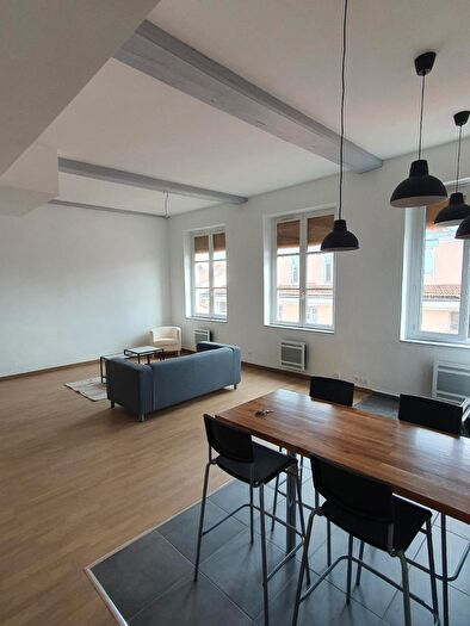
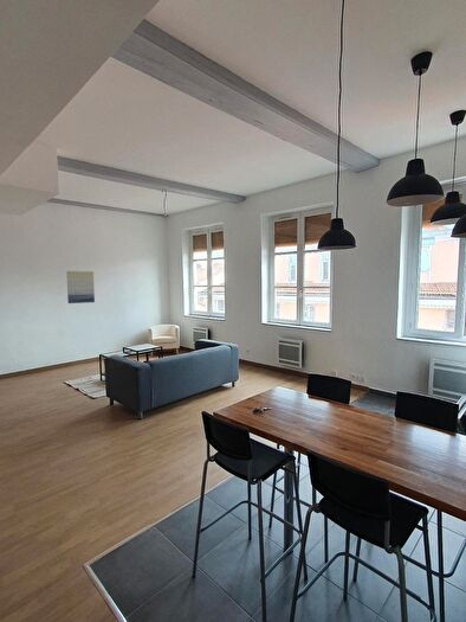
+ wall art (80, 287)
